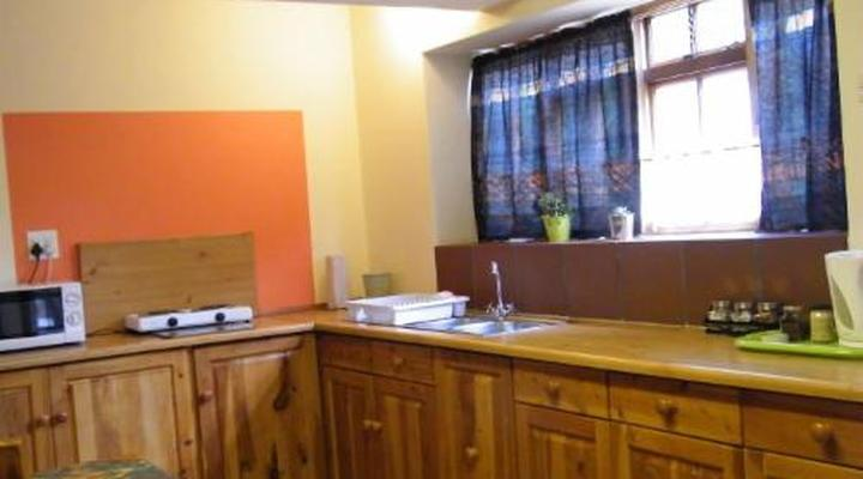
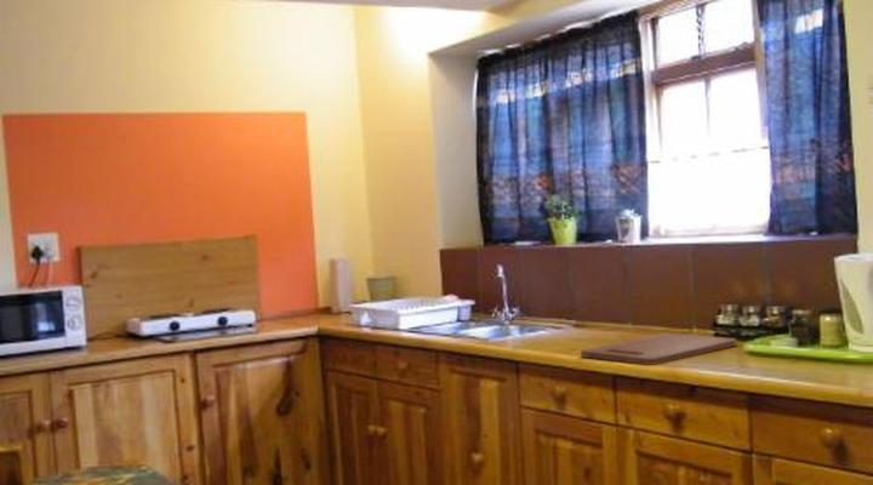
+ cutting board (658, 347)
